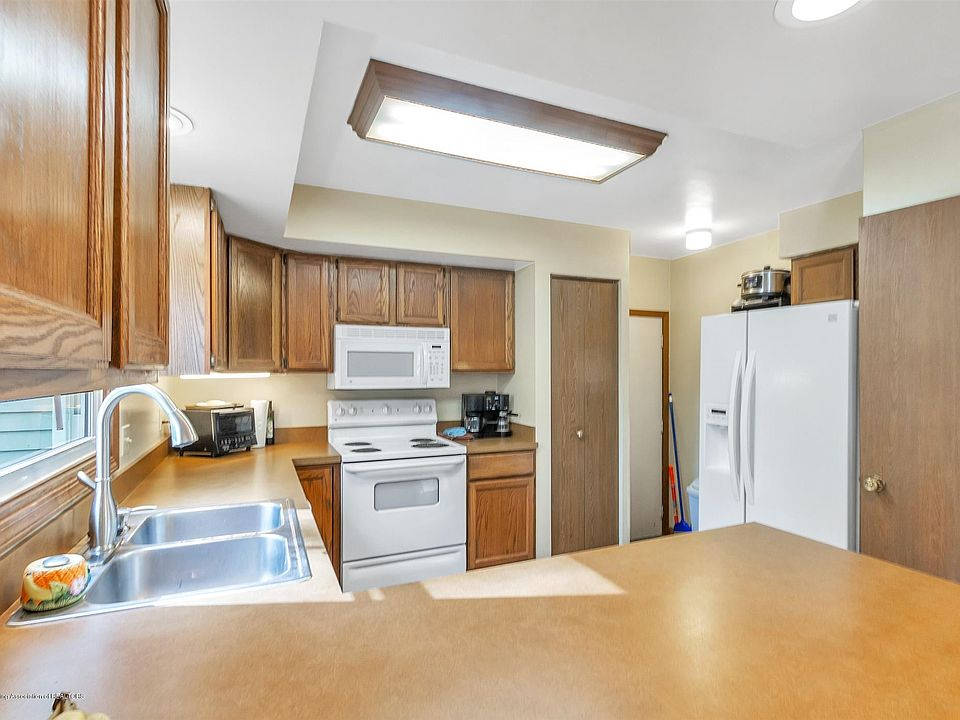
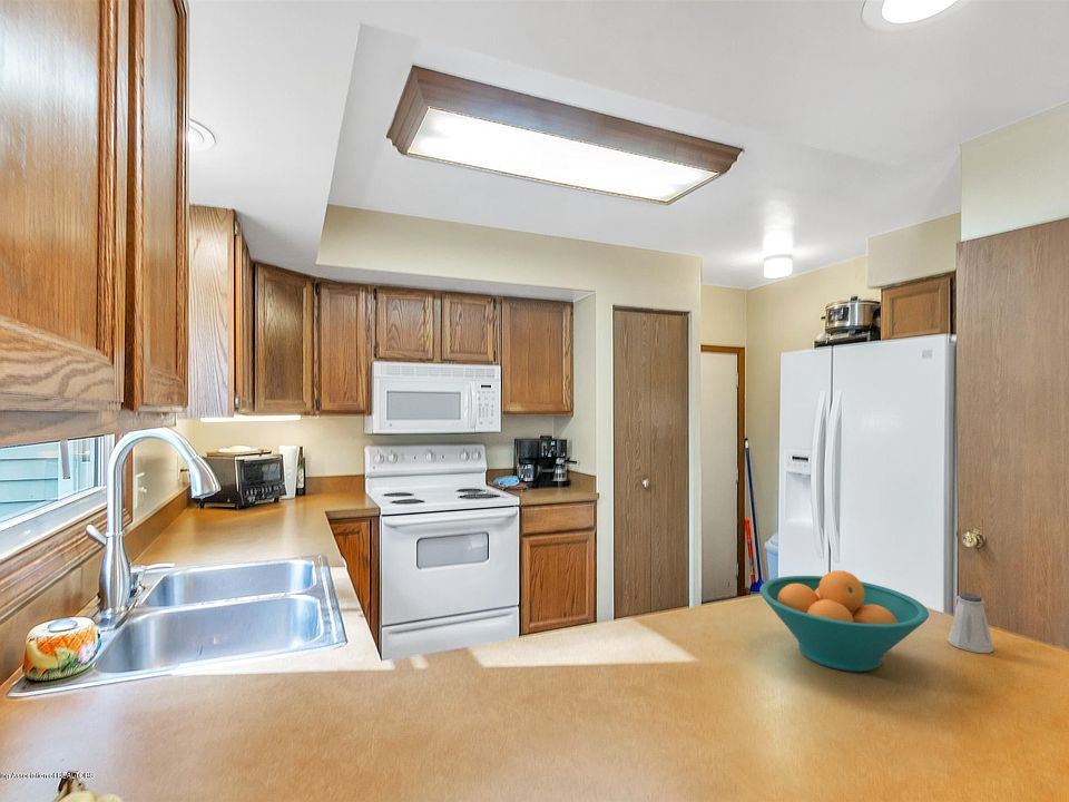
+ fruit bowl (838, 614)
+ saltshaker (970, 619)
